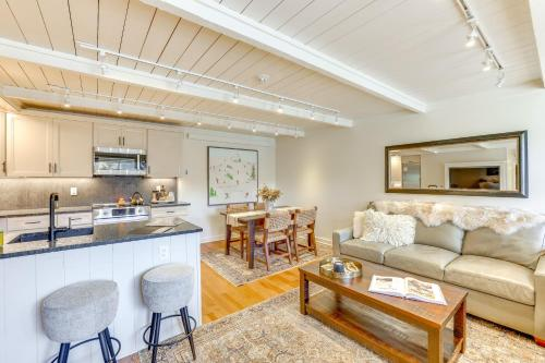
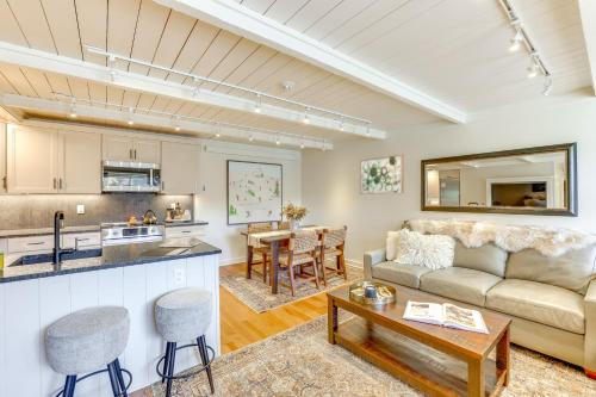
+ wall art (379, 175)
